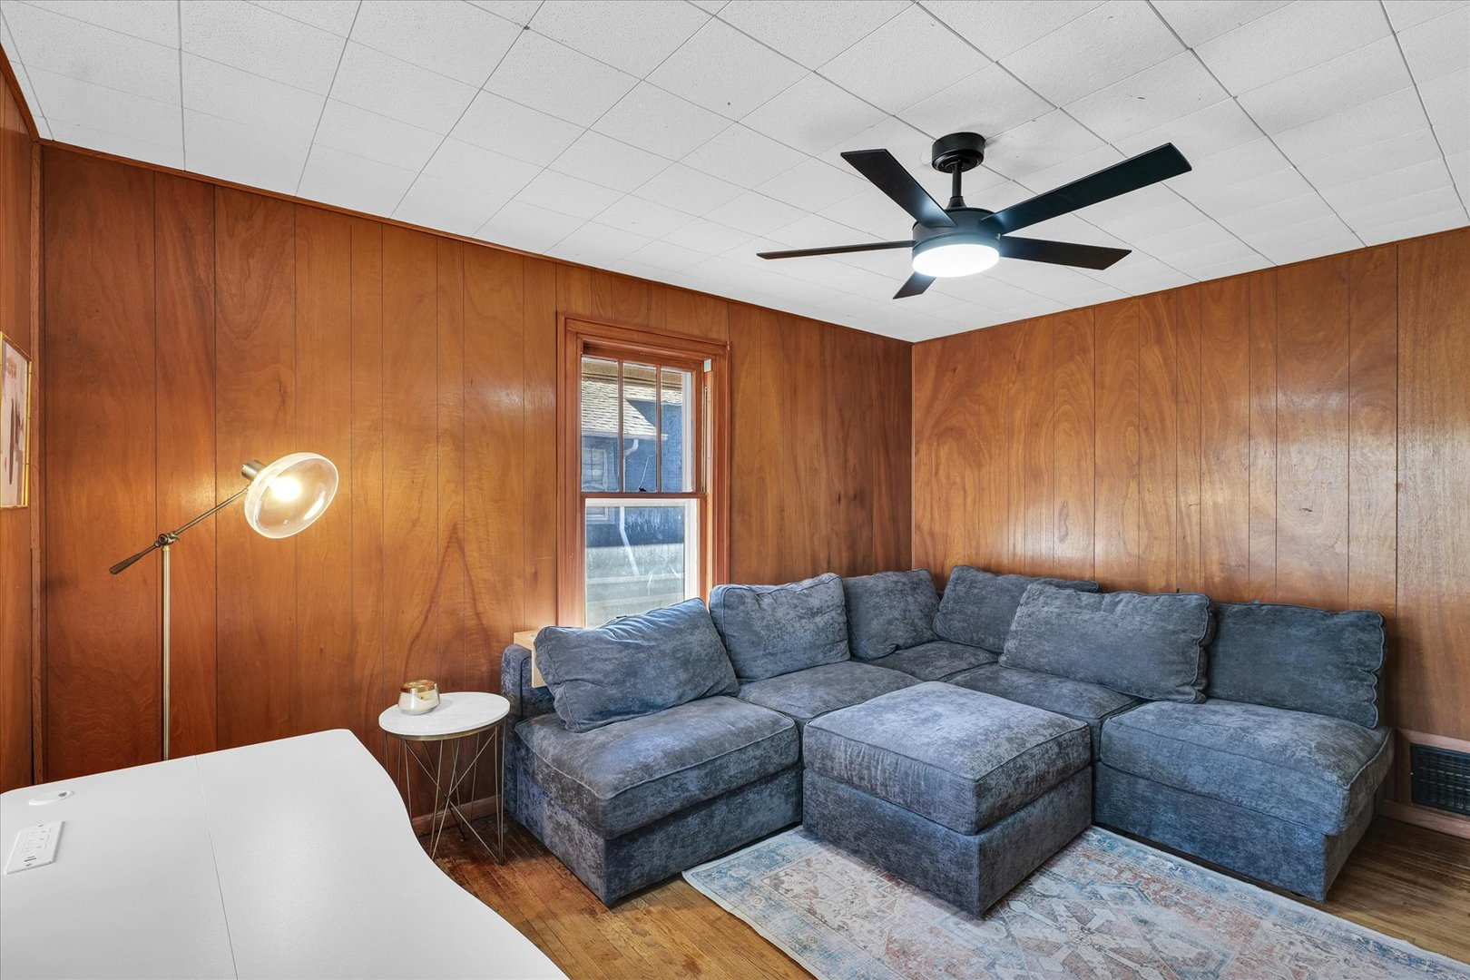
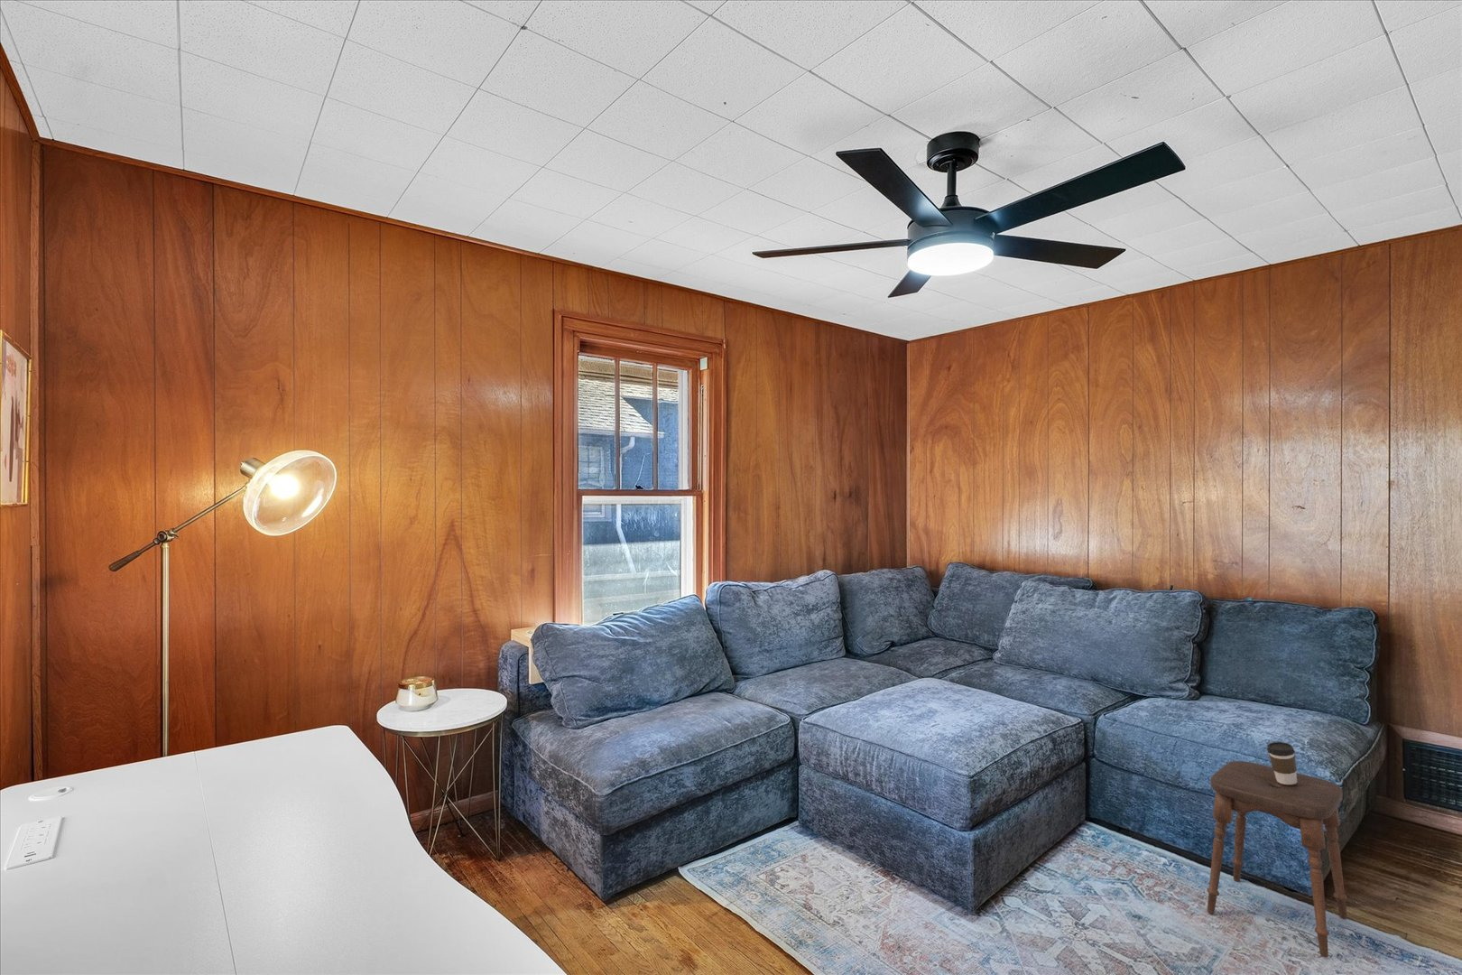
+ stool (1301, 843)
+ coffee cup (1286, 763)
